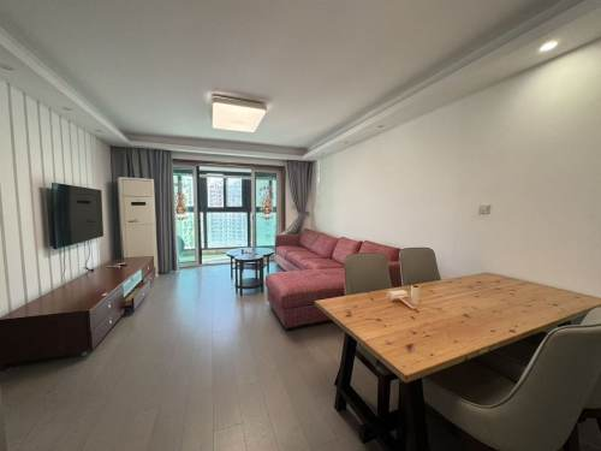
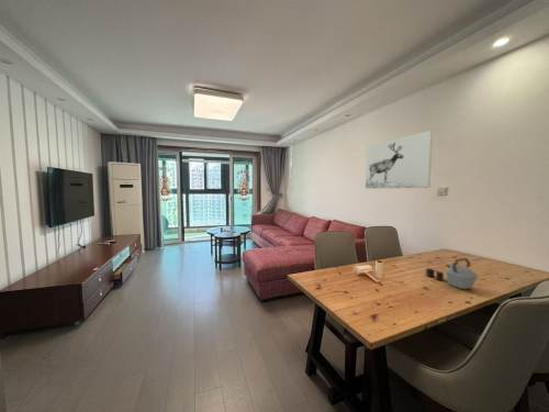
+ kettle (448, 268)
+ wall art (393, 164)
